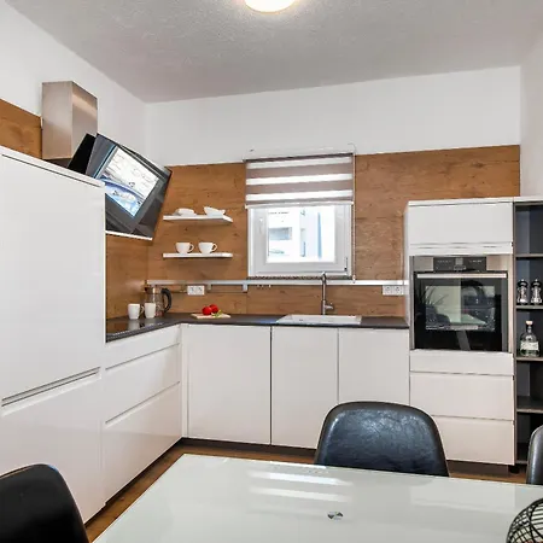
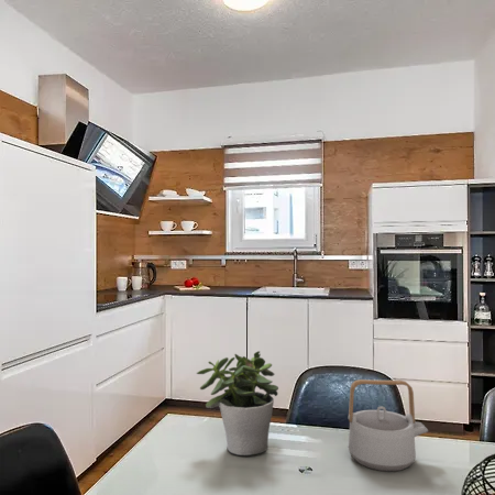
+ potted plant (238, 397)
+ teapot (387, 419)
